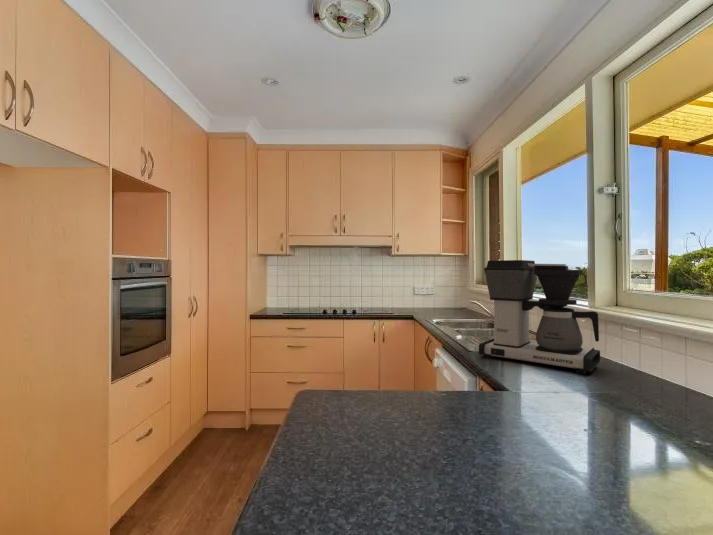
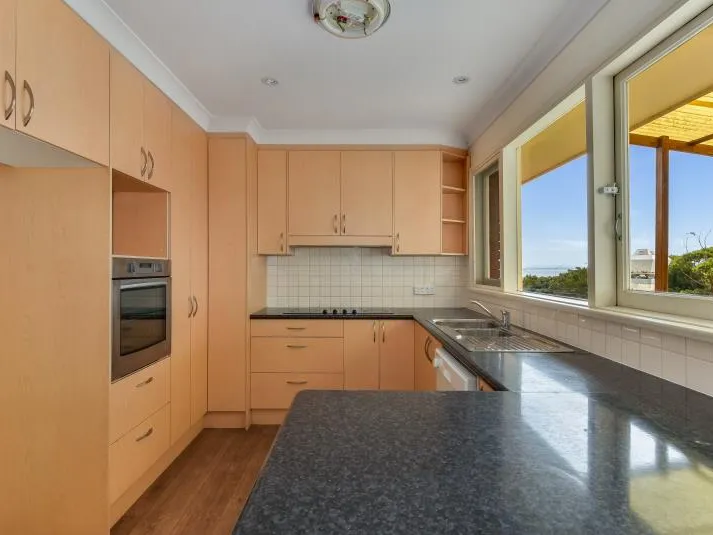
- coffee maker (540, 308)
